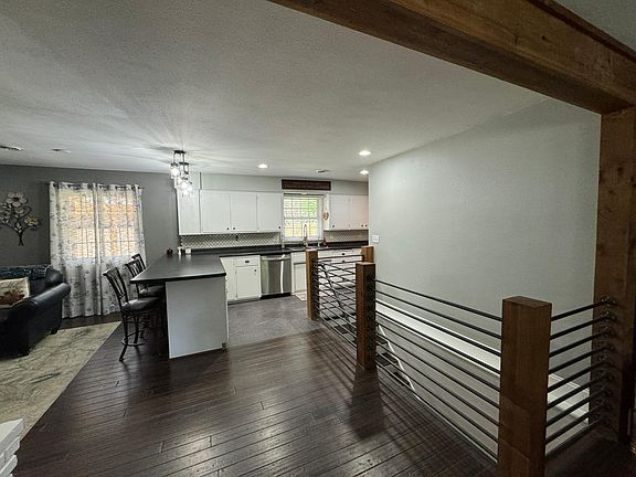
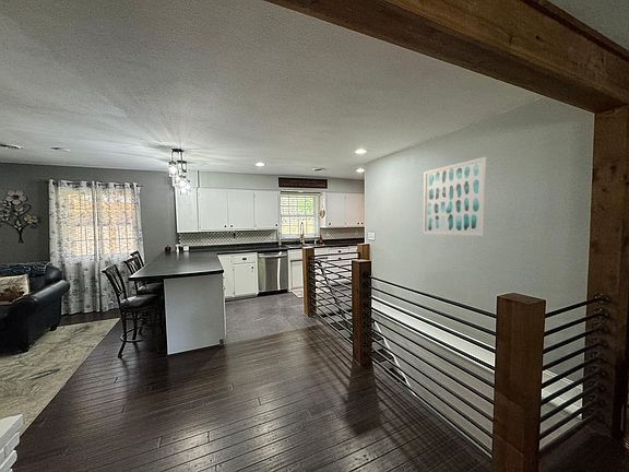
+ wall art (450, 200)
